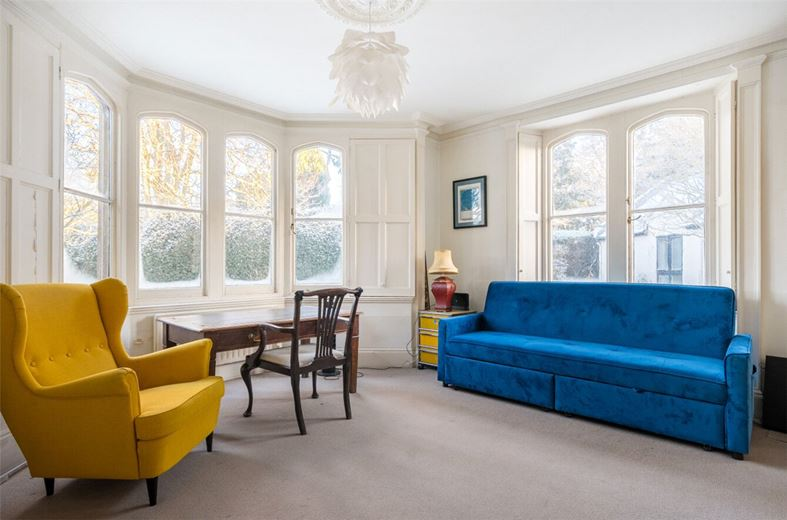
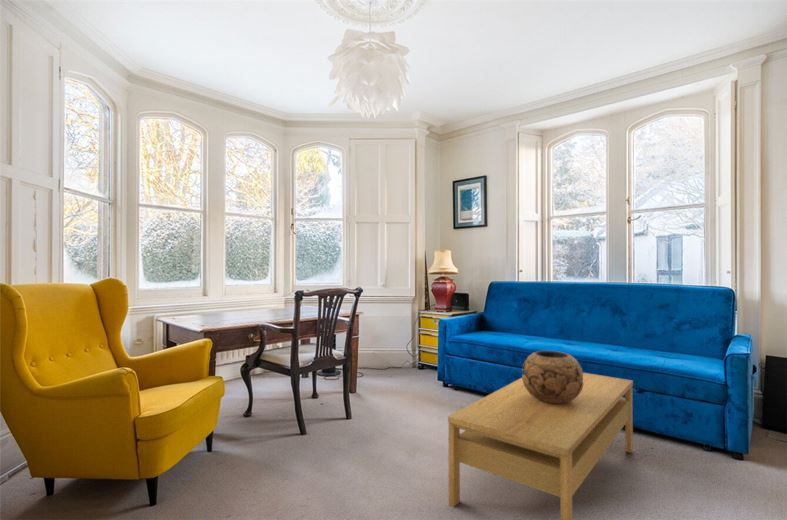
+ decorative bowl (552, 376)
+ coffee table (552, 435)
